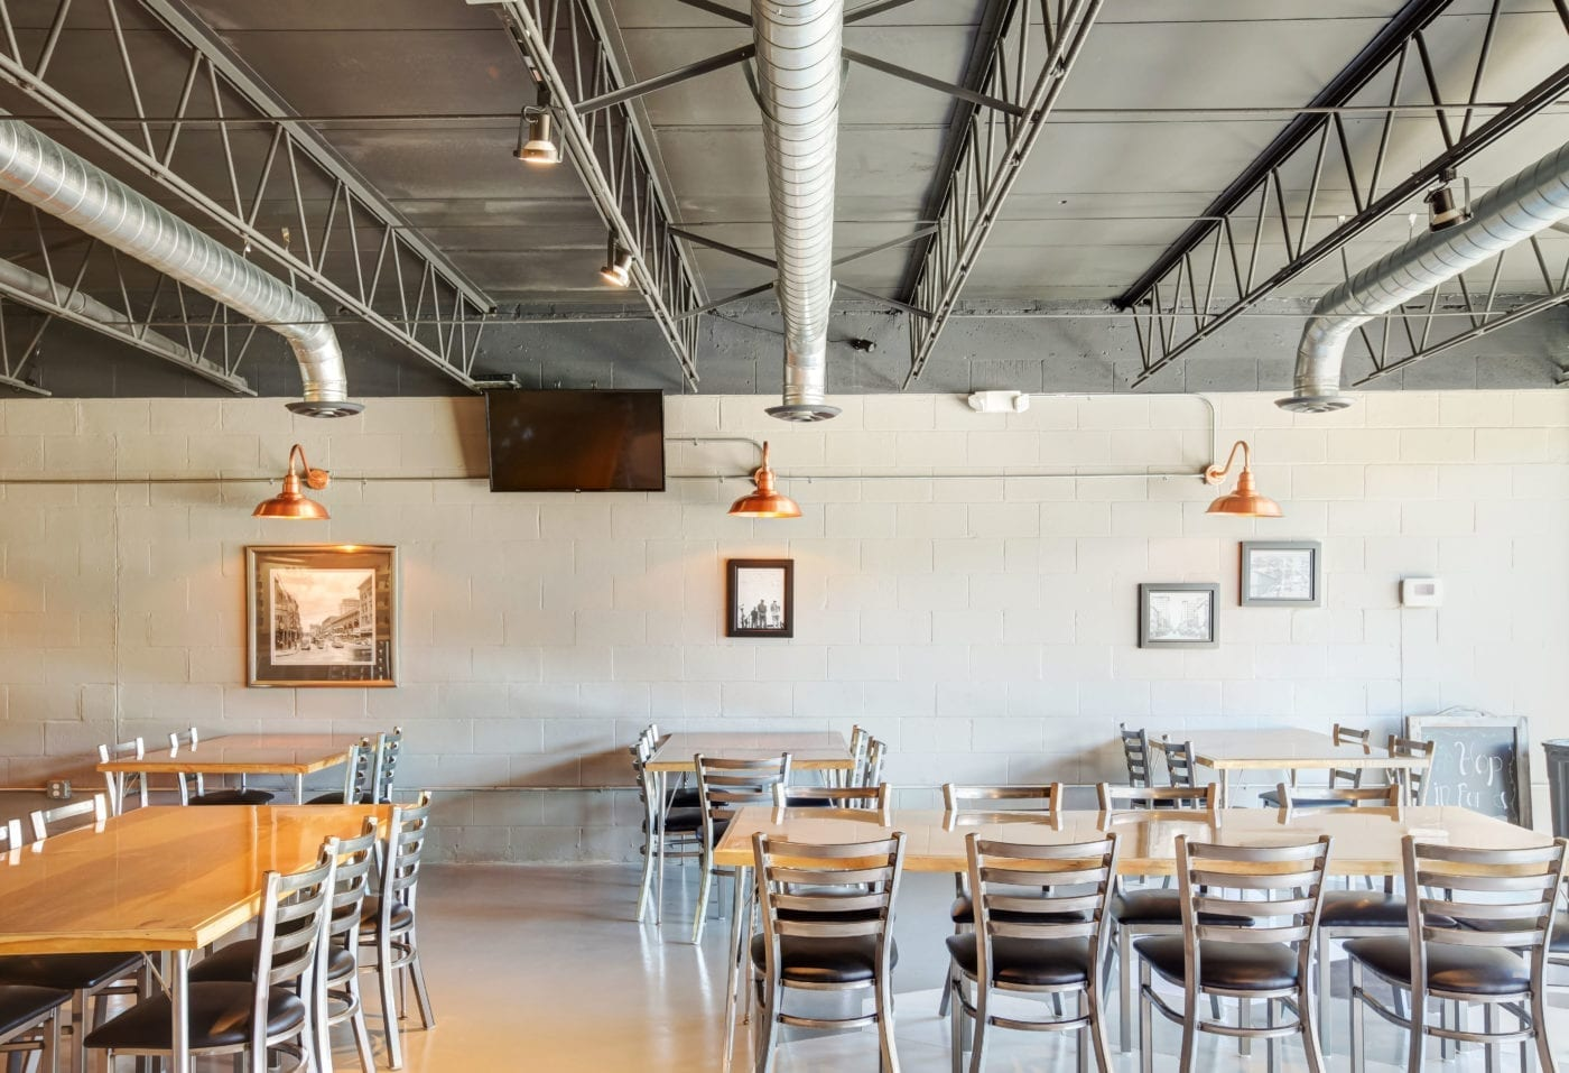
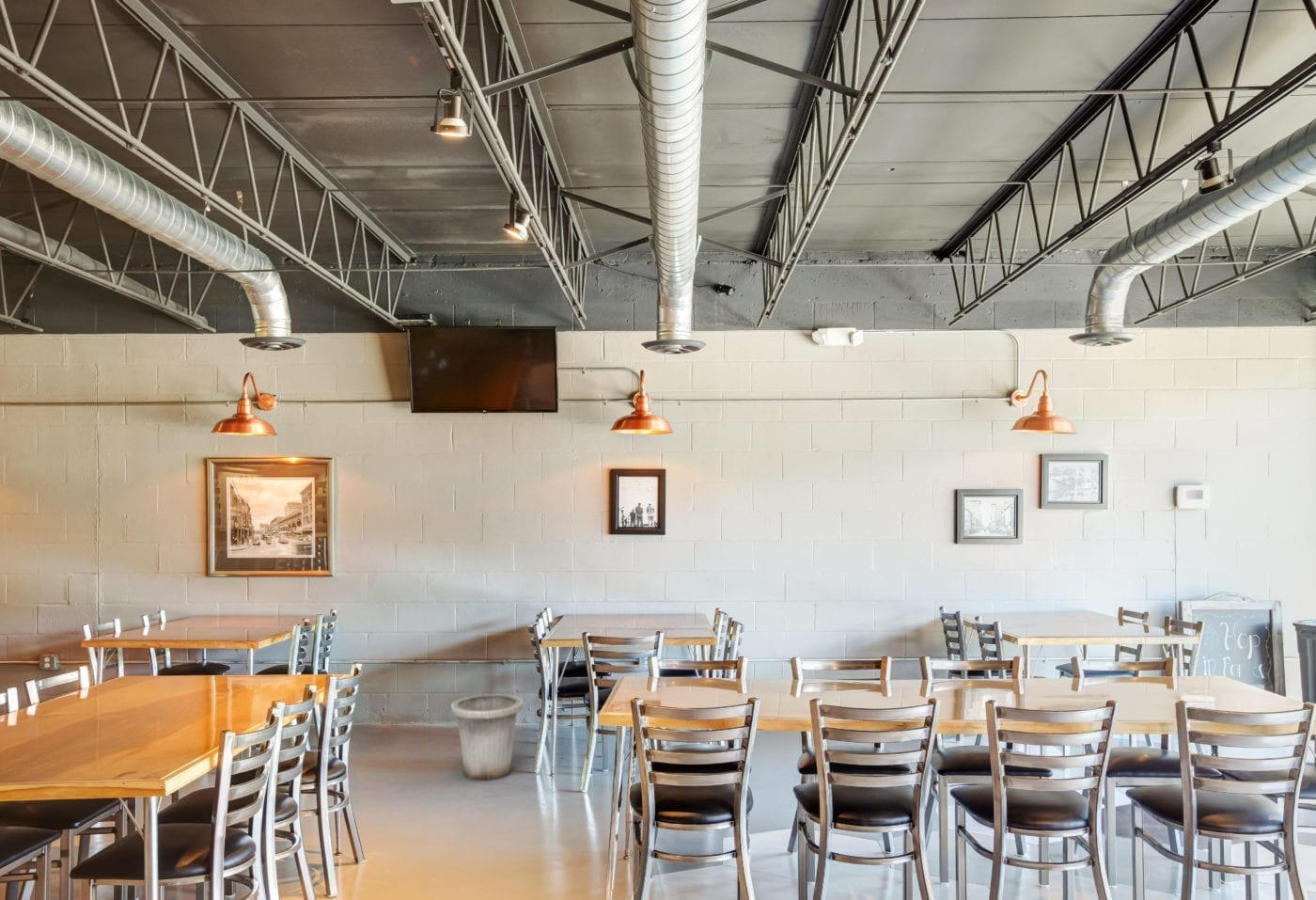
+ trash can (487, 738)
